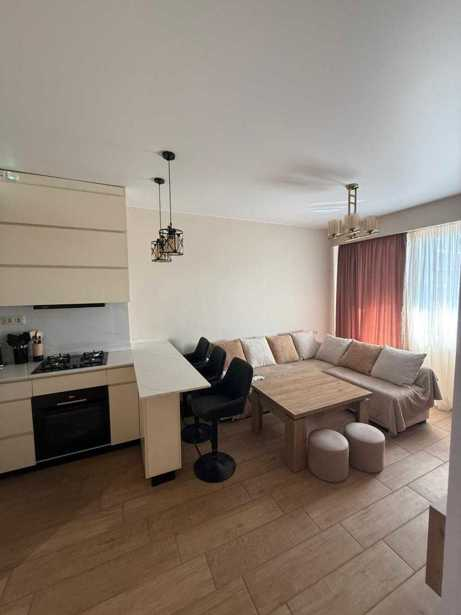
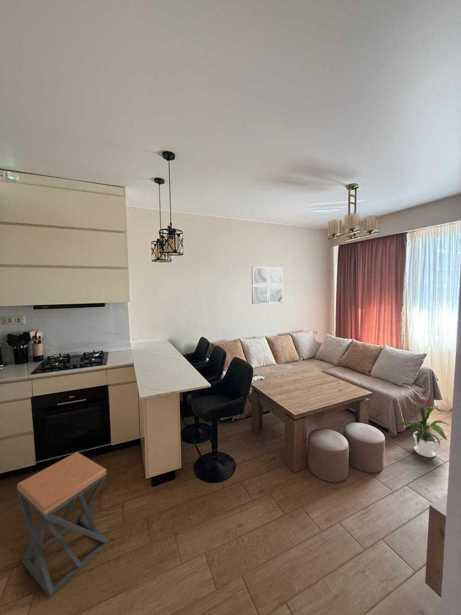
+ stool (65, 514)
+ wall art (267, 284)
+ house plant (425, 428)
